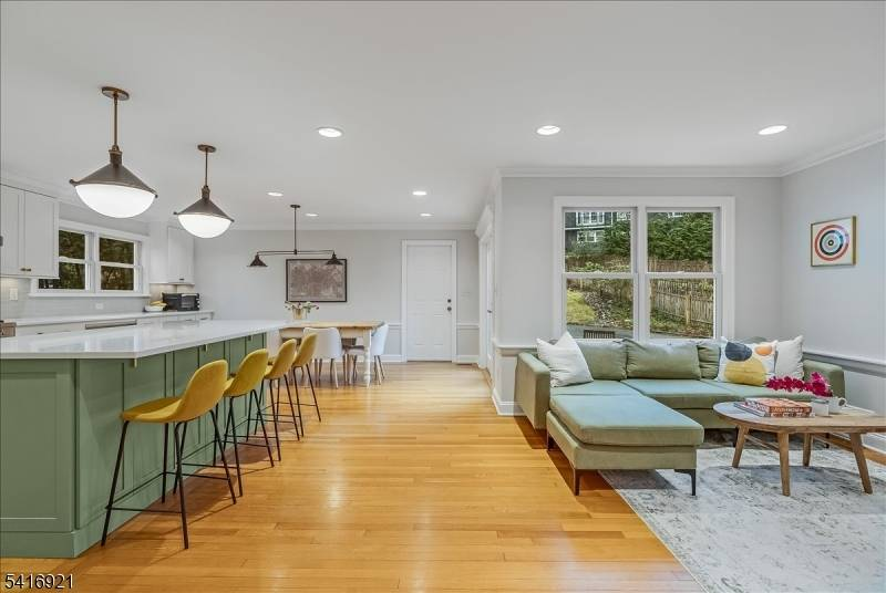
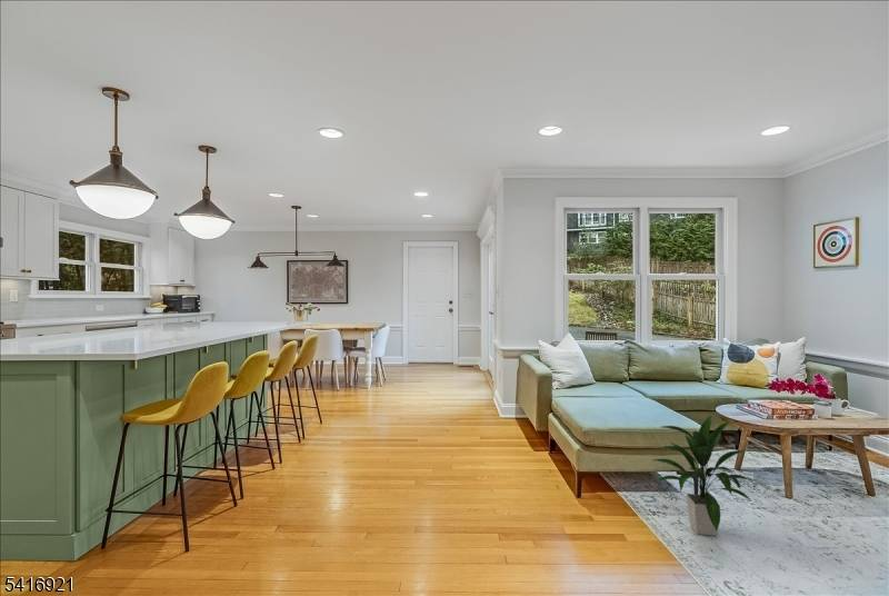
+ indoor plant (701, 474)
